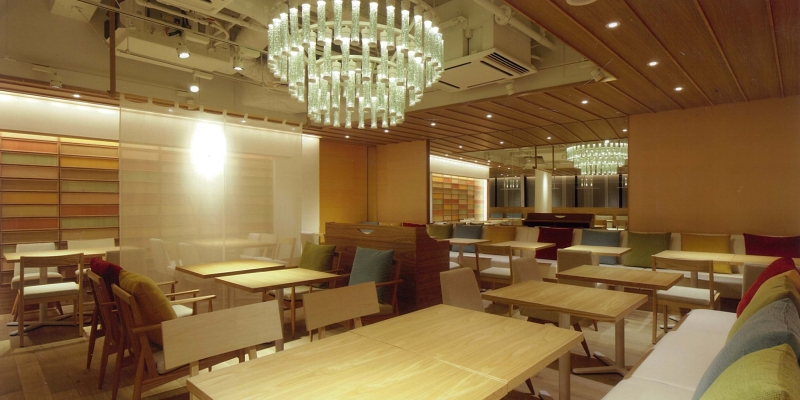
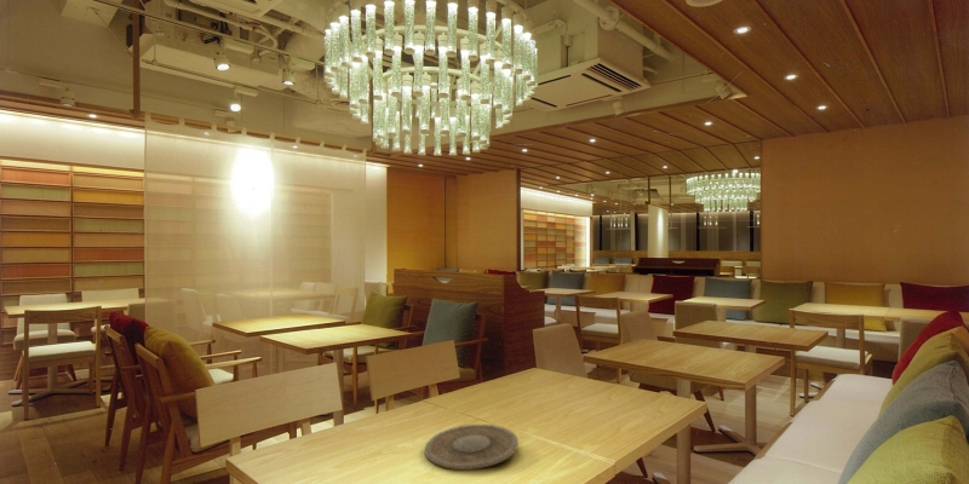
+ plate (471, 444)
